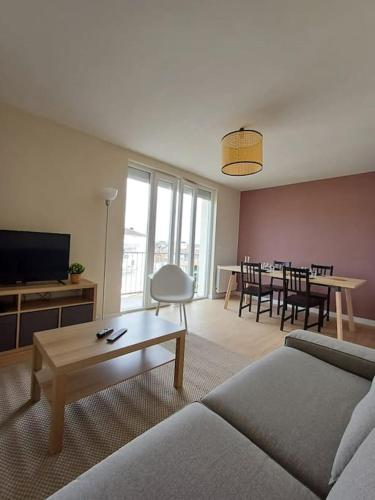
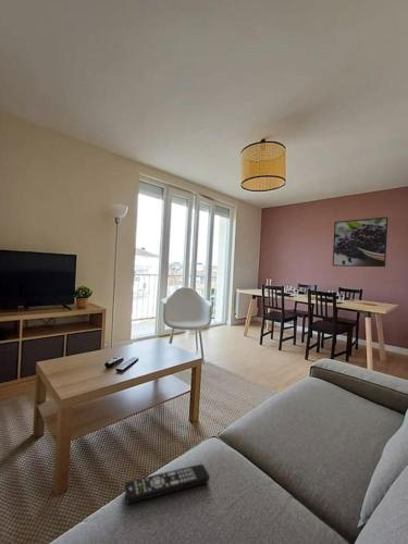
+ remote control (168, 482)
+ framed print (358, 243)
